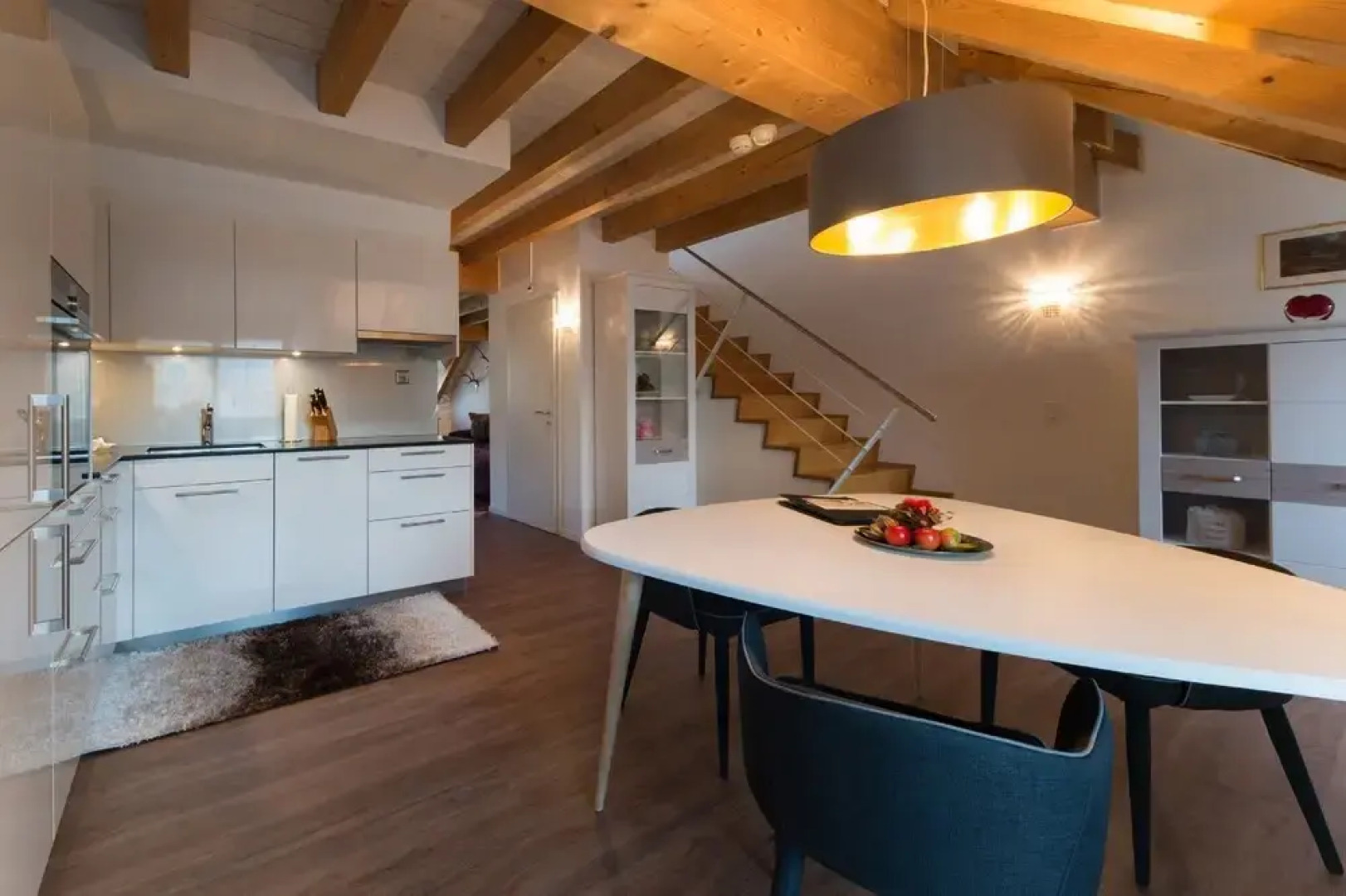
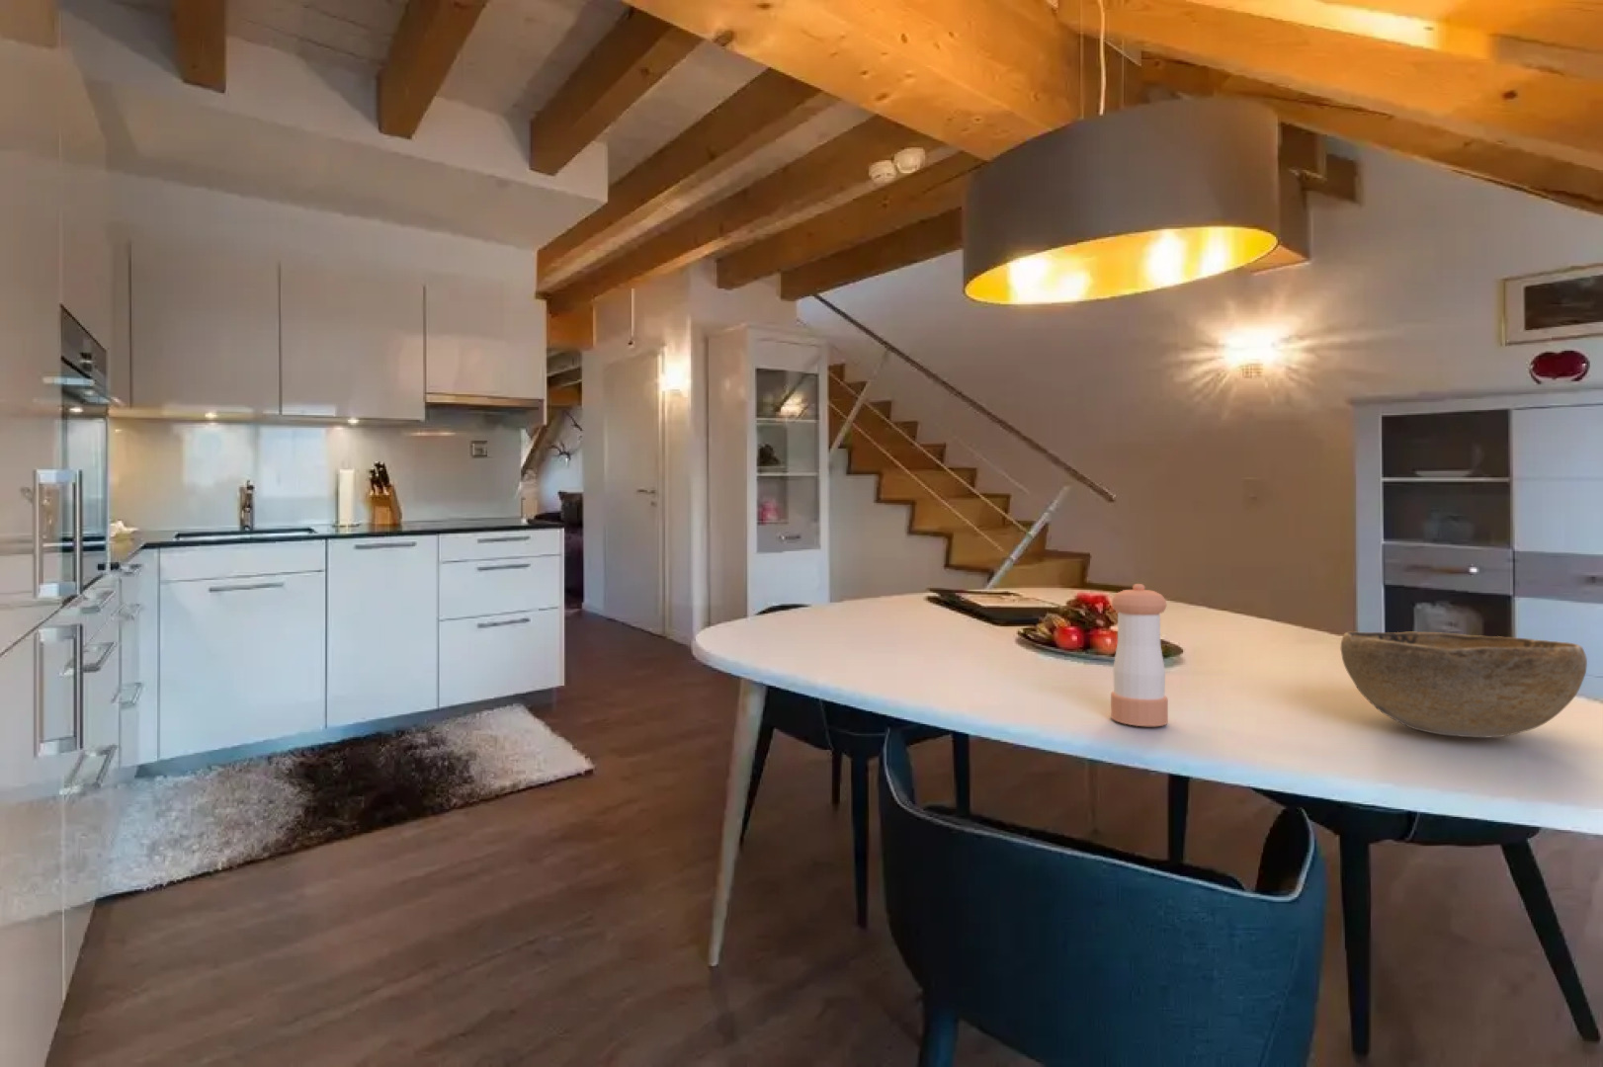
+ decorative bowl (1453, 682)
+ pepper shaker (1139, 653)
